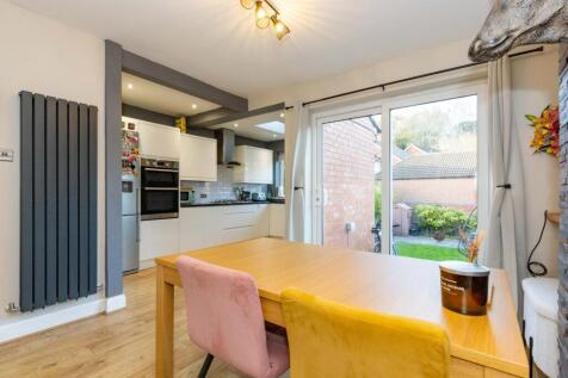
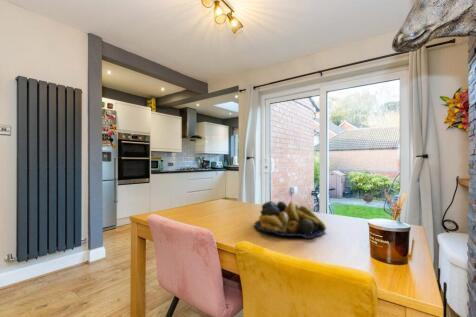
+ fruit bowl (288, 214)
